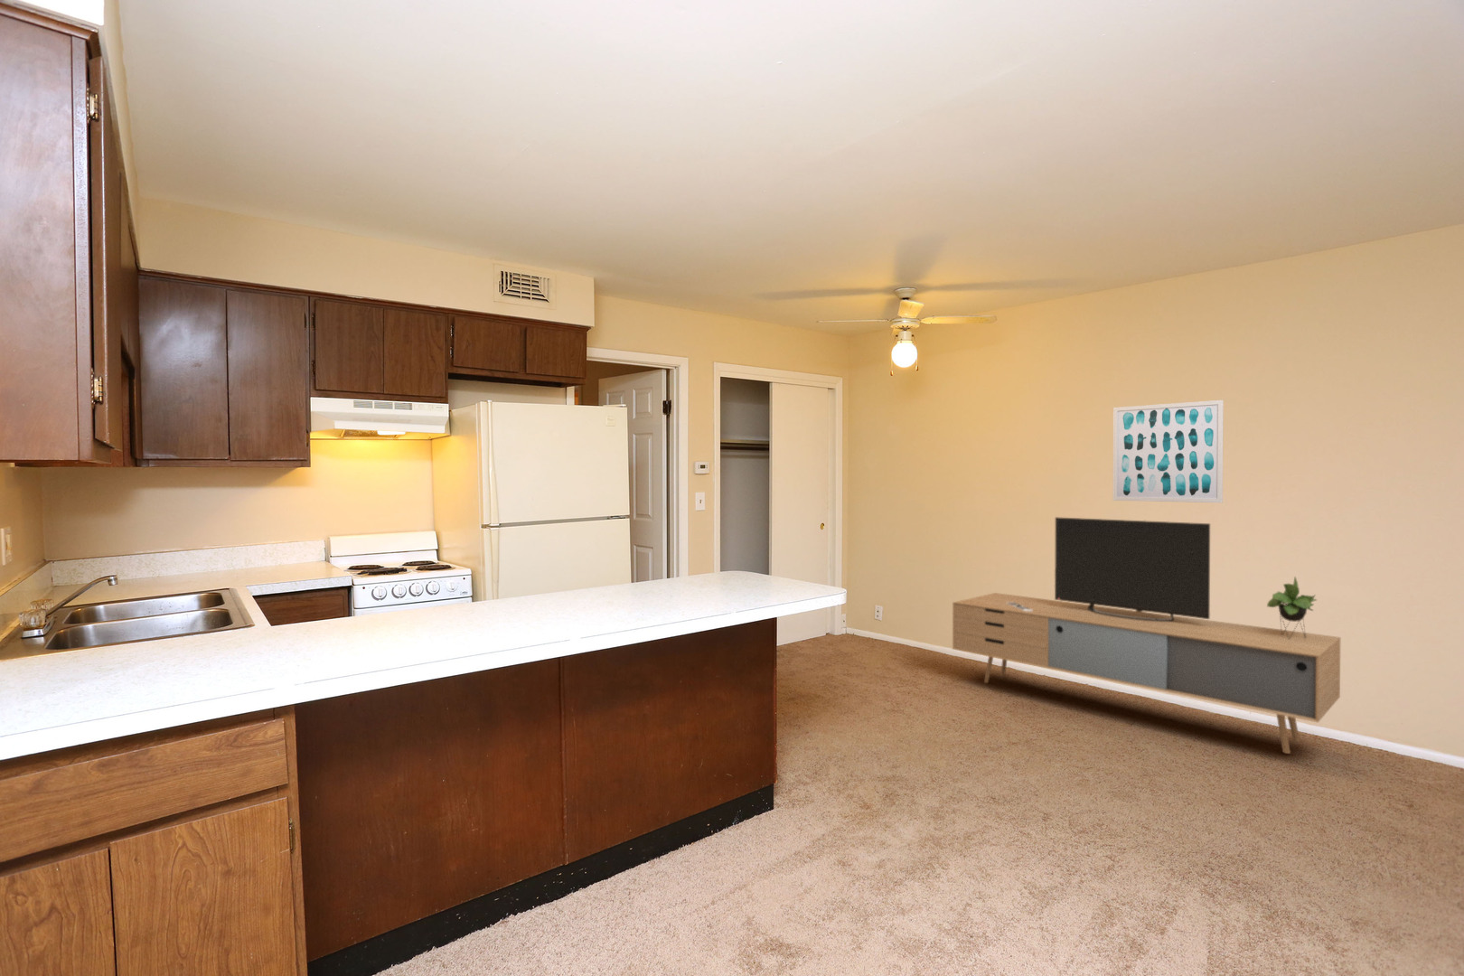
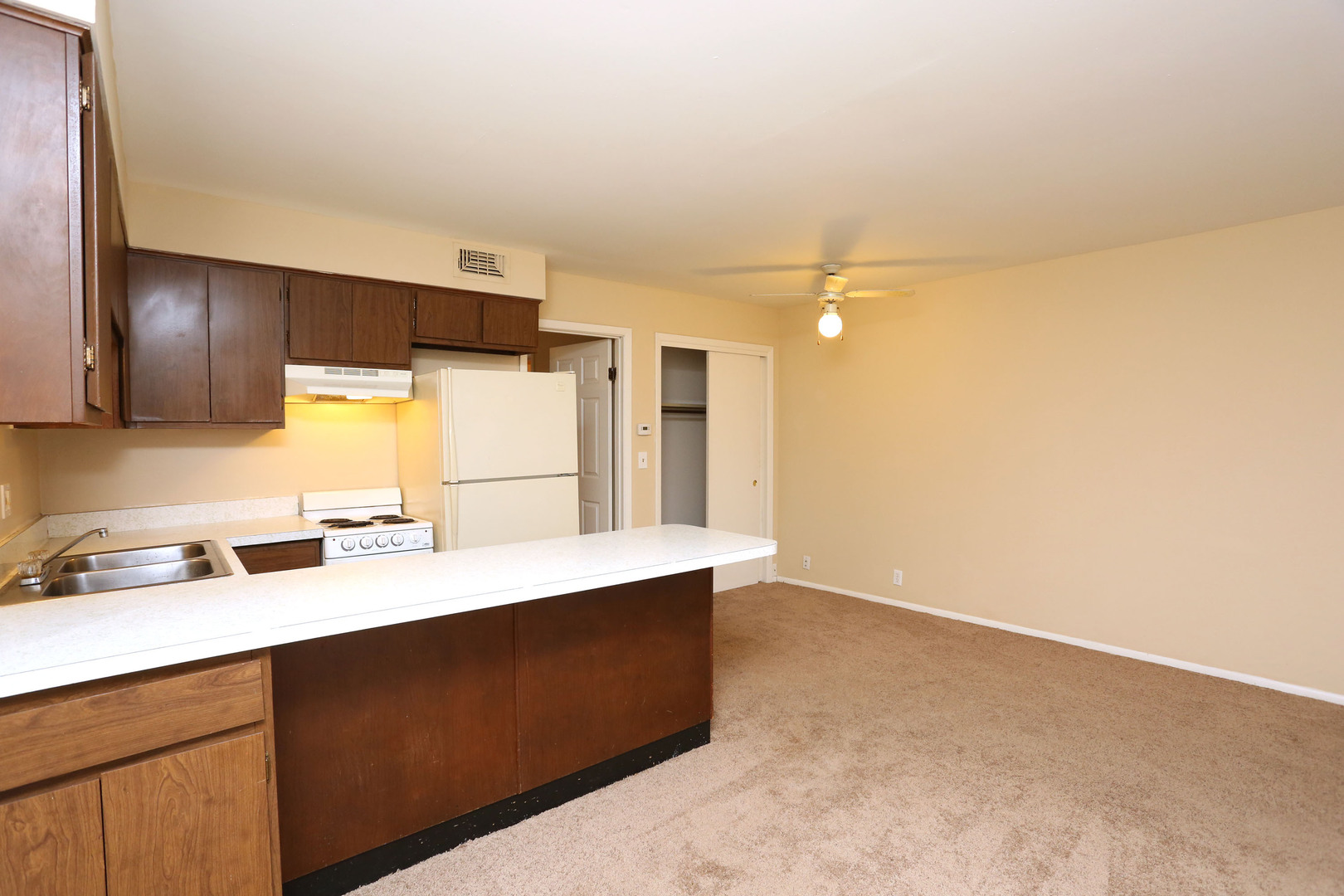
- wall art (1164, 453)
- media console (1123, 614)
